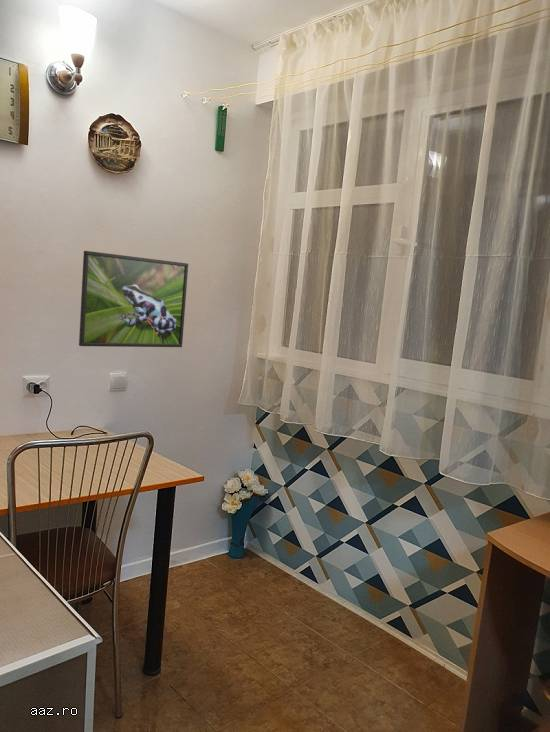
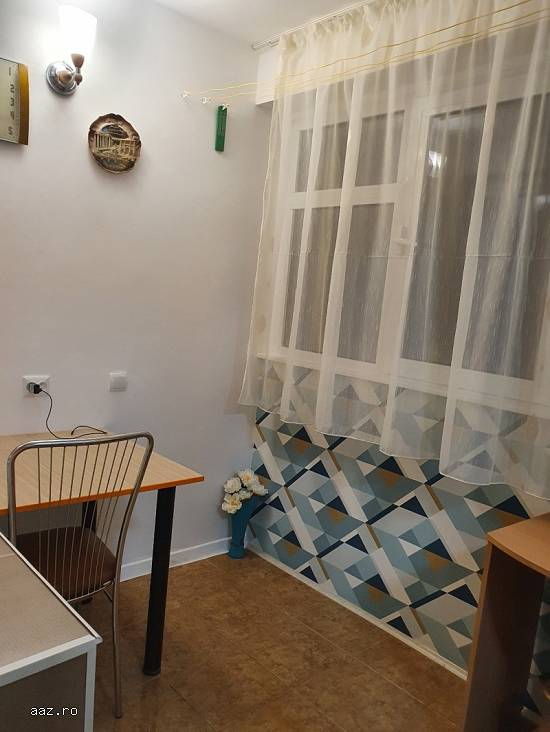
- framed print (136, 302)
